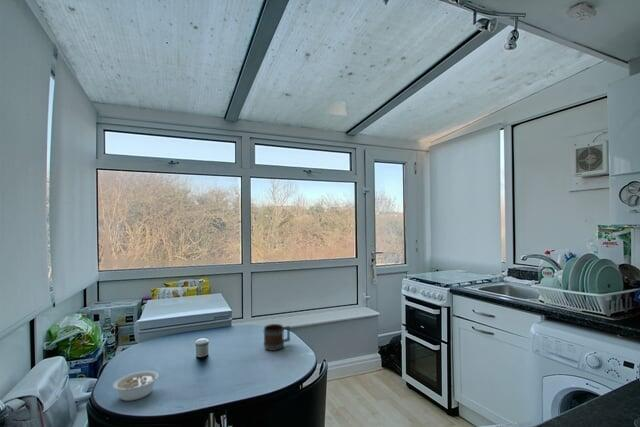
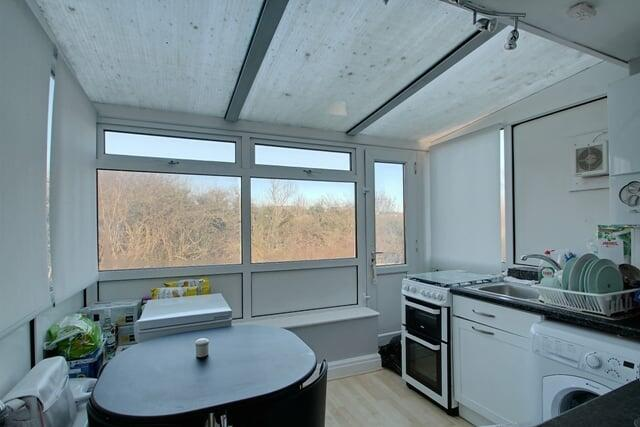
- legume (138, 384)
- mug (277, 336)
